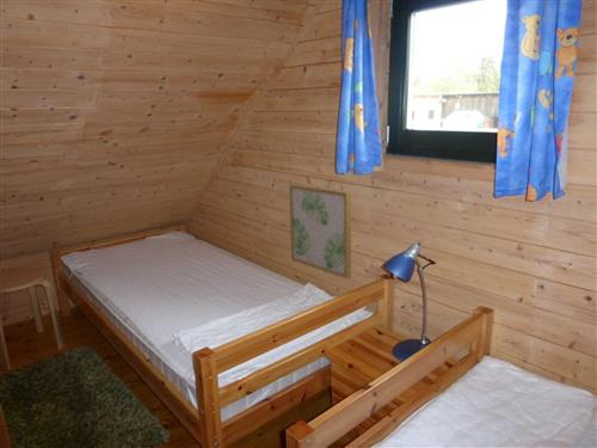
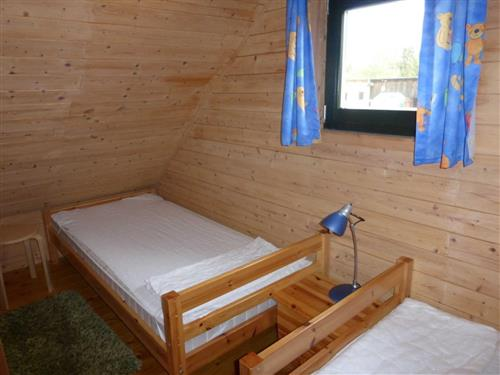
- wall art (318, 228)
